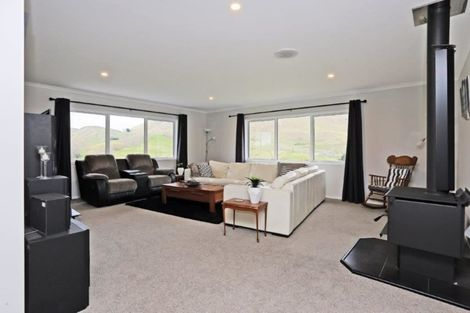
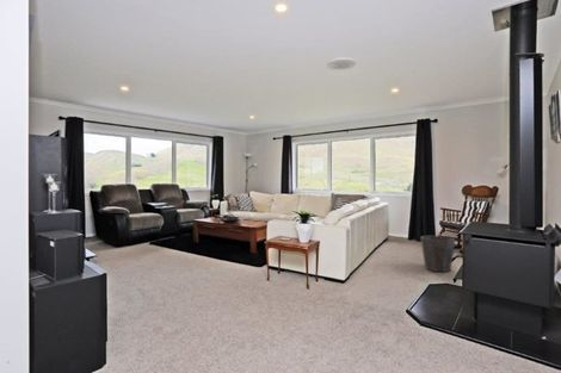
+ waste bin (437, 253)
